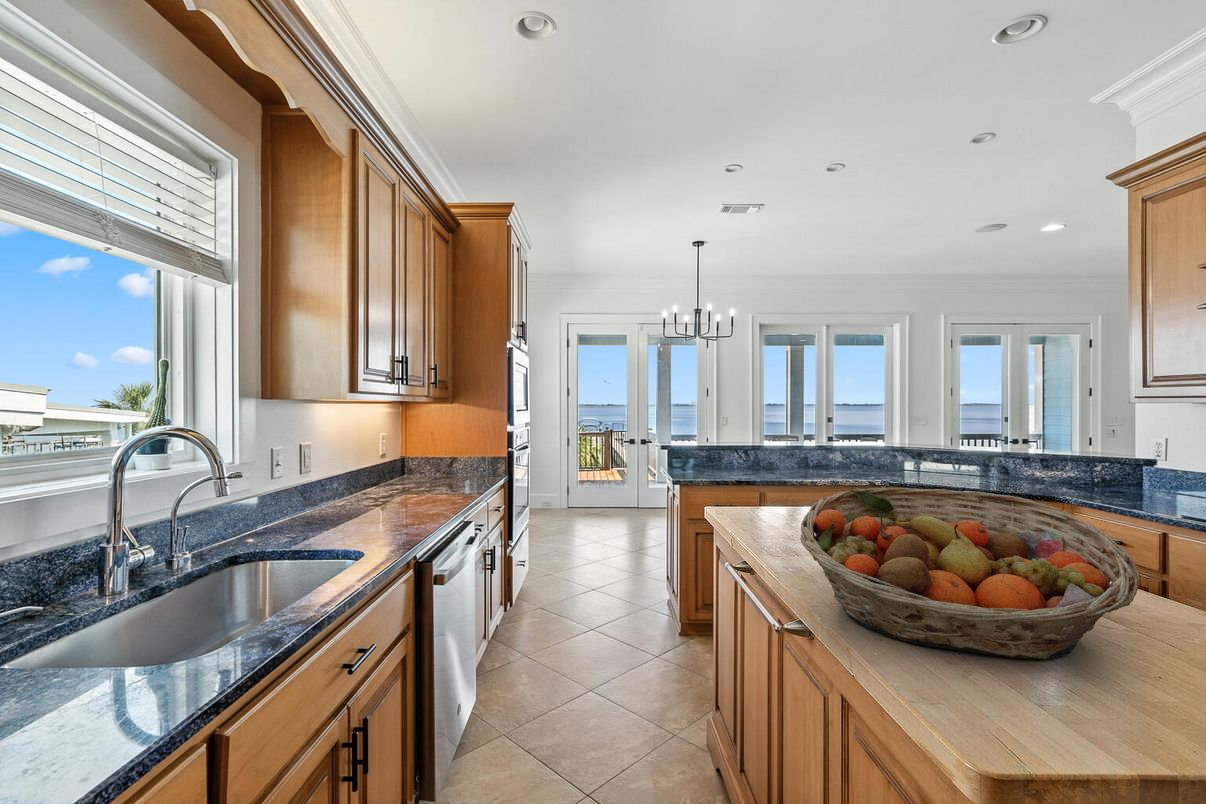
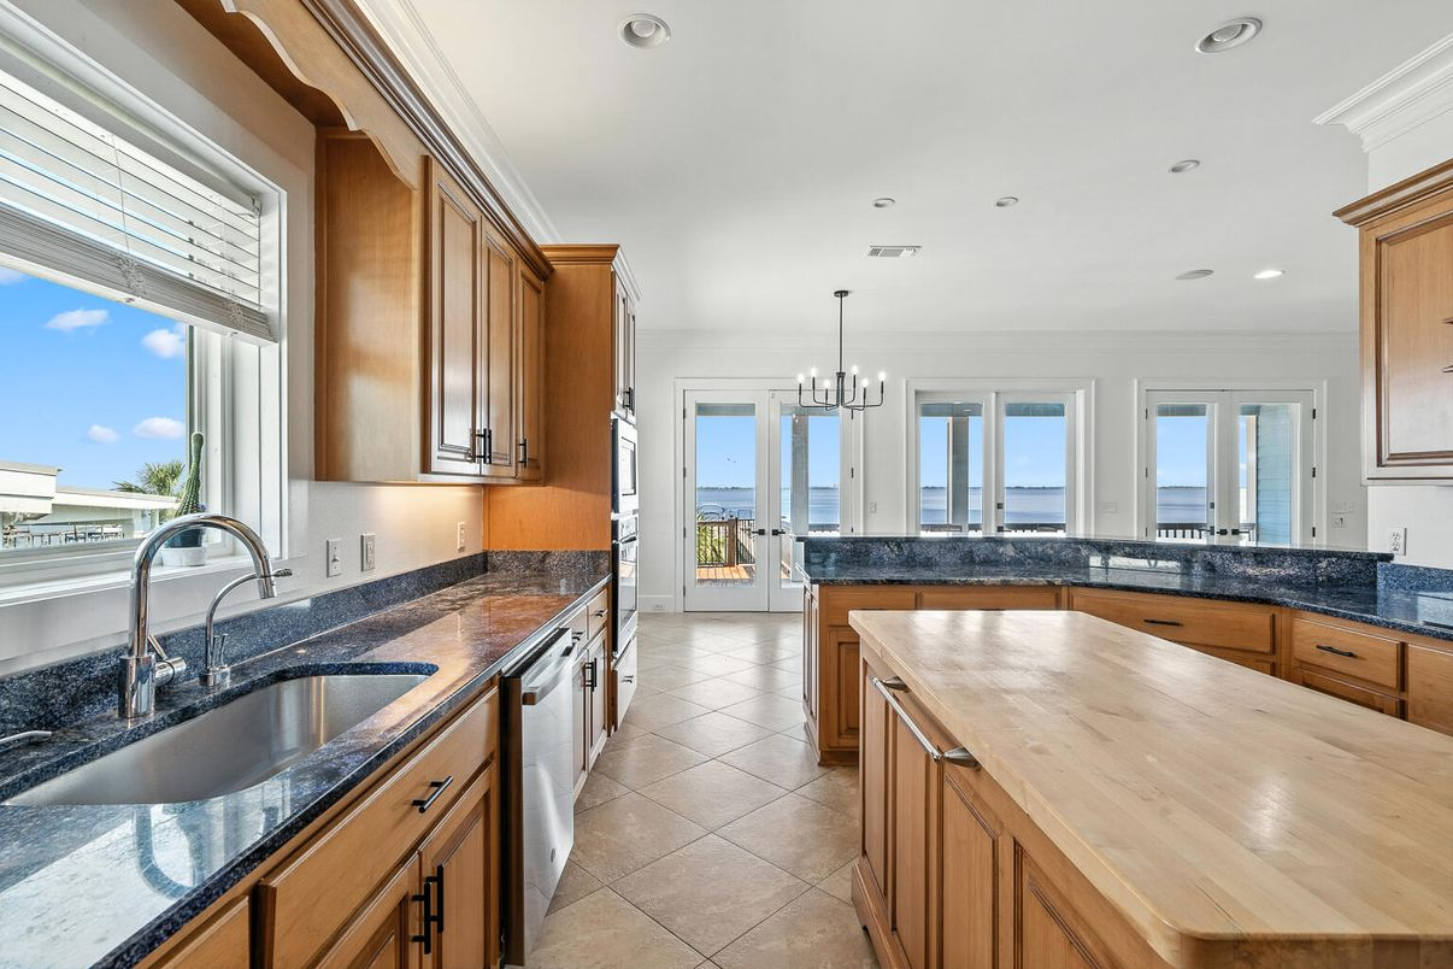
- fruit basket (947, 560)
